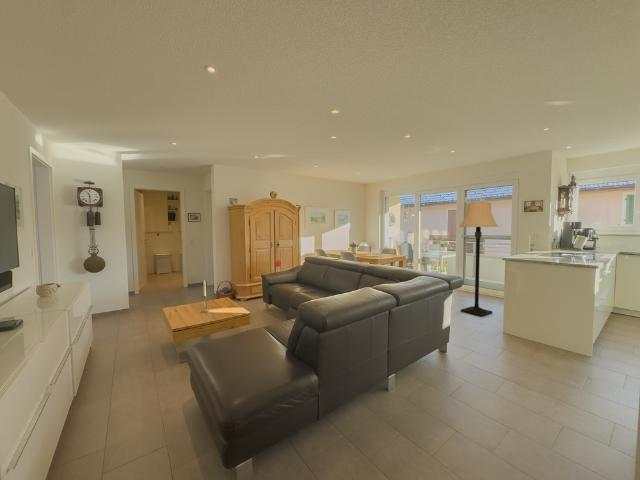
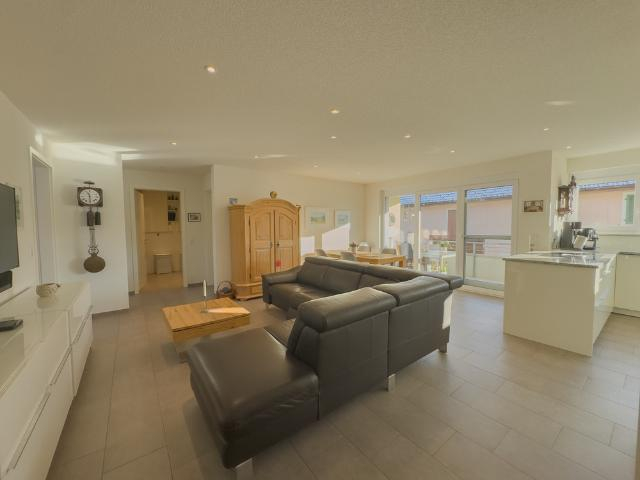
- lamp (477, 258)
